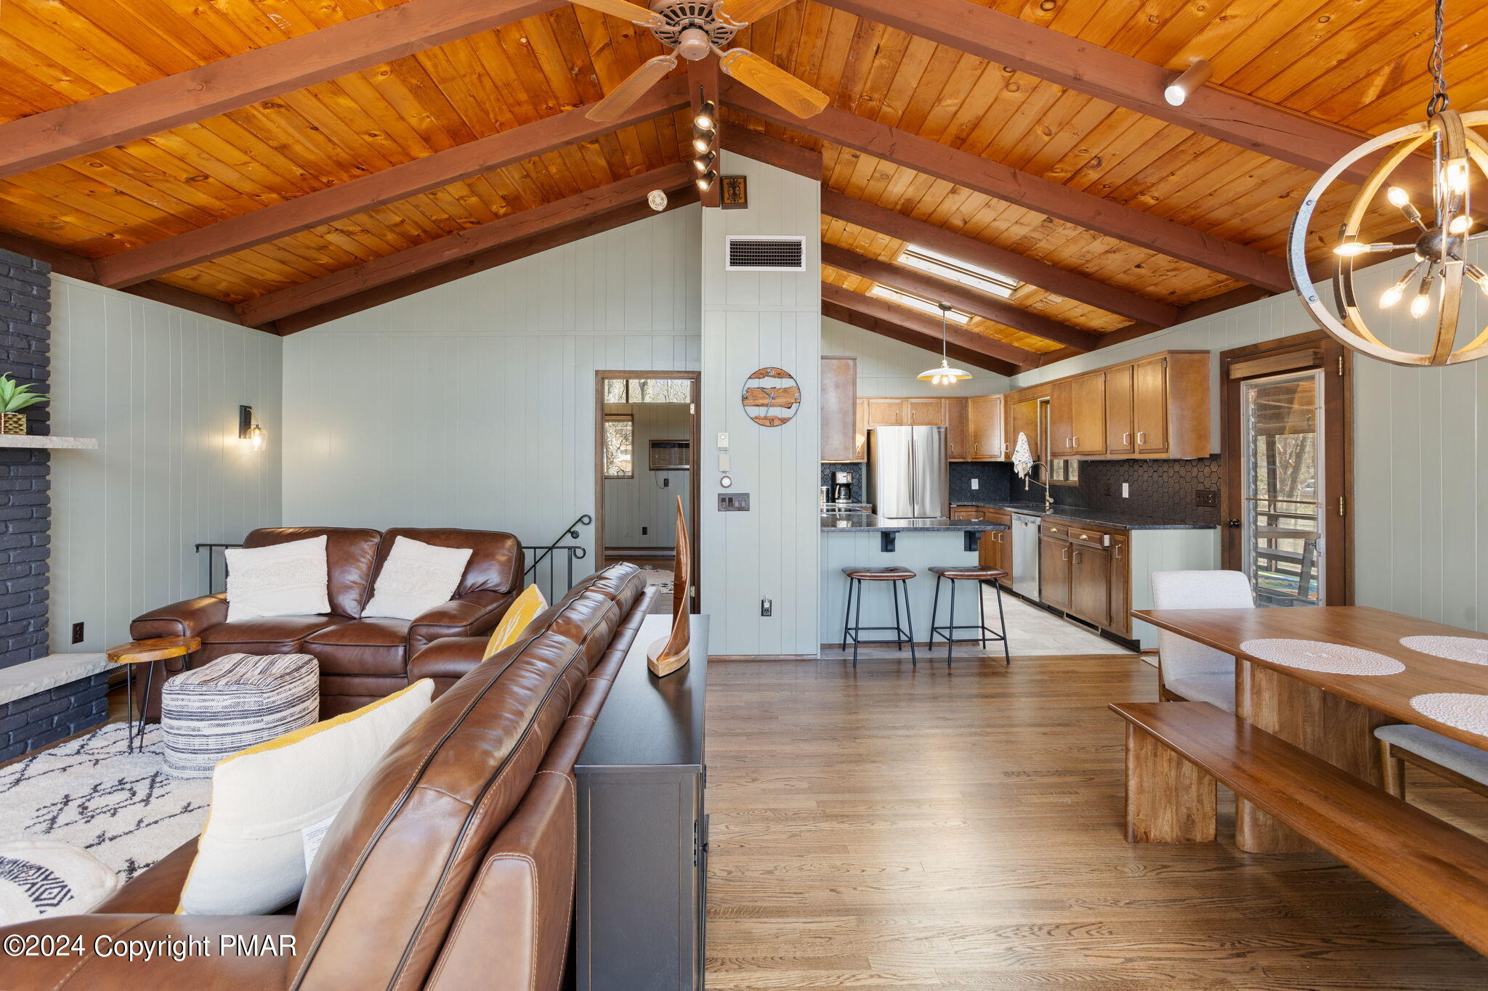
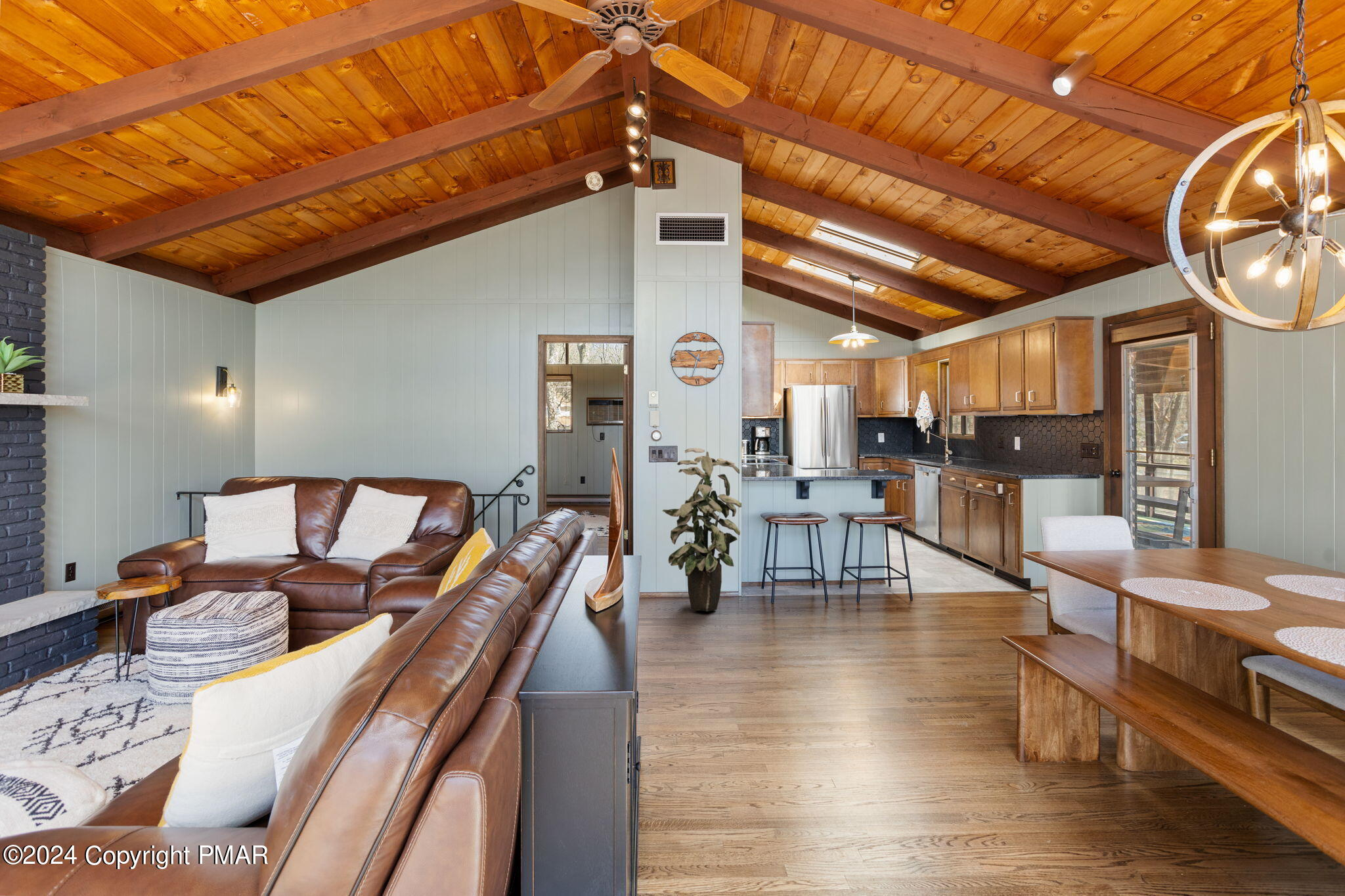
+ indoor plant (701, 528)
